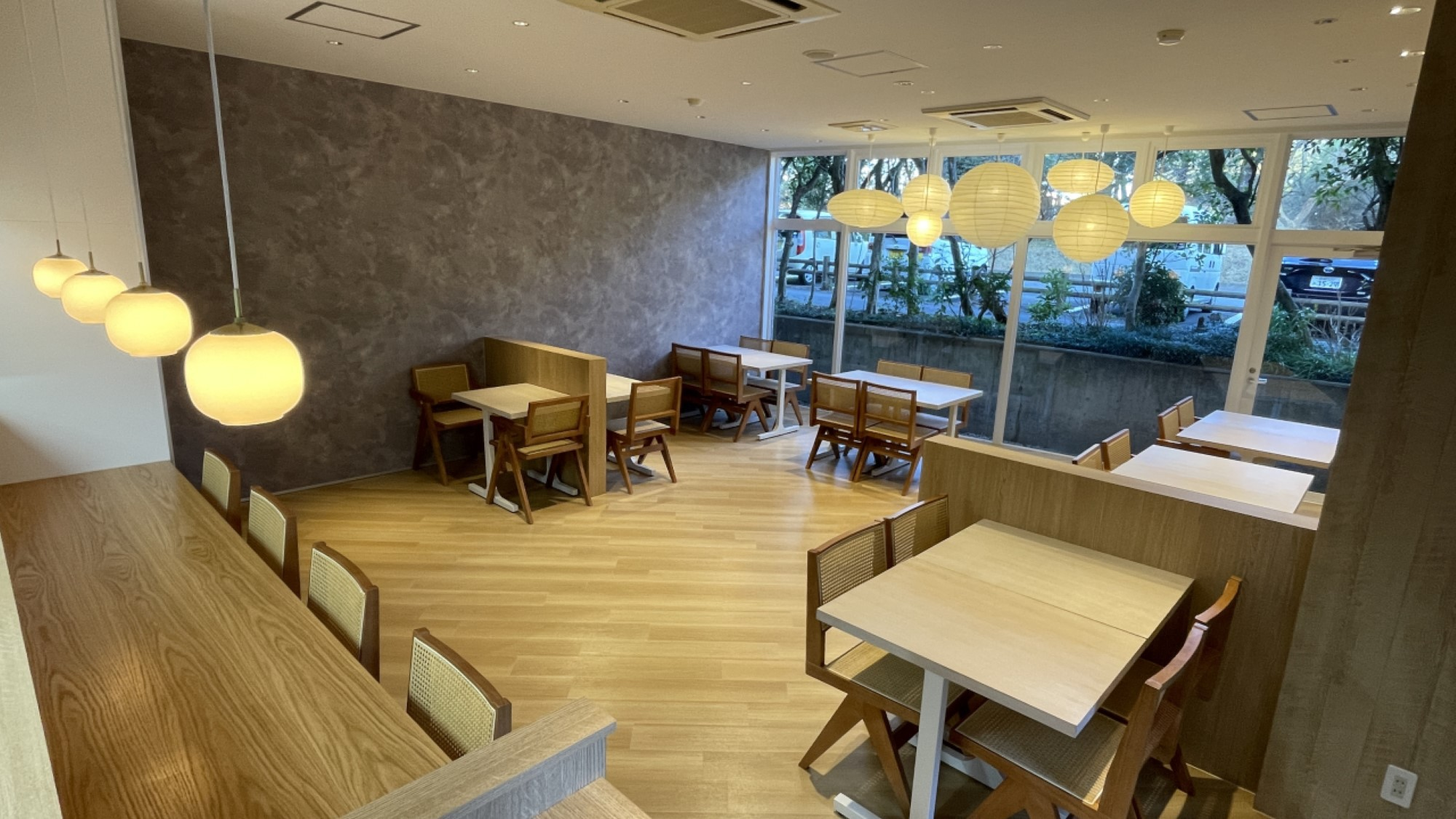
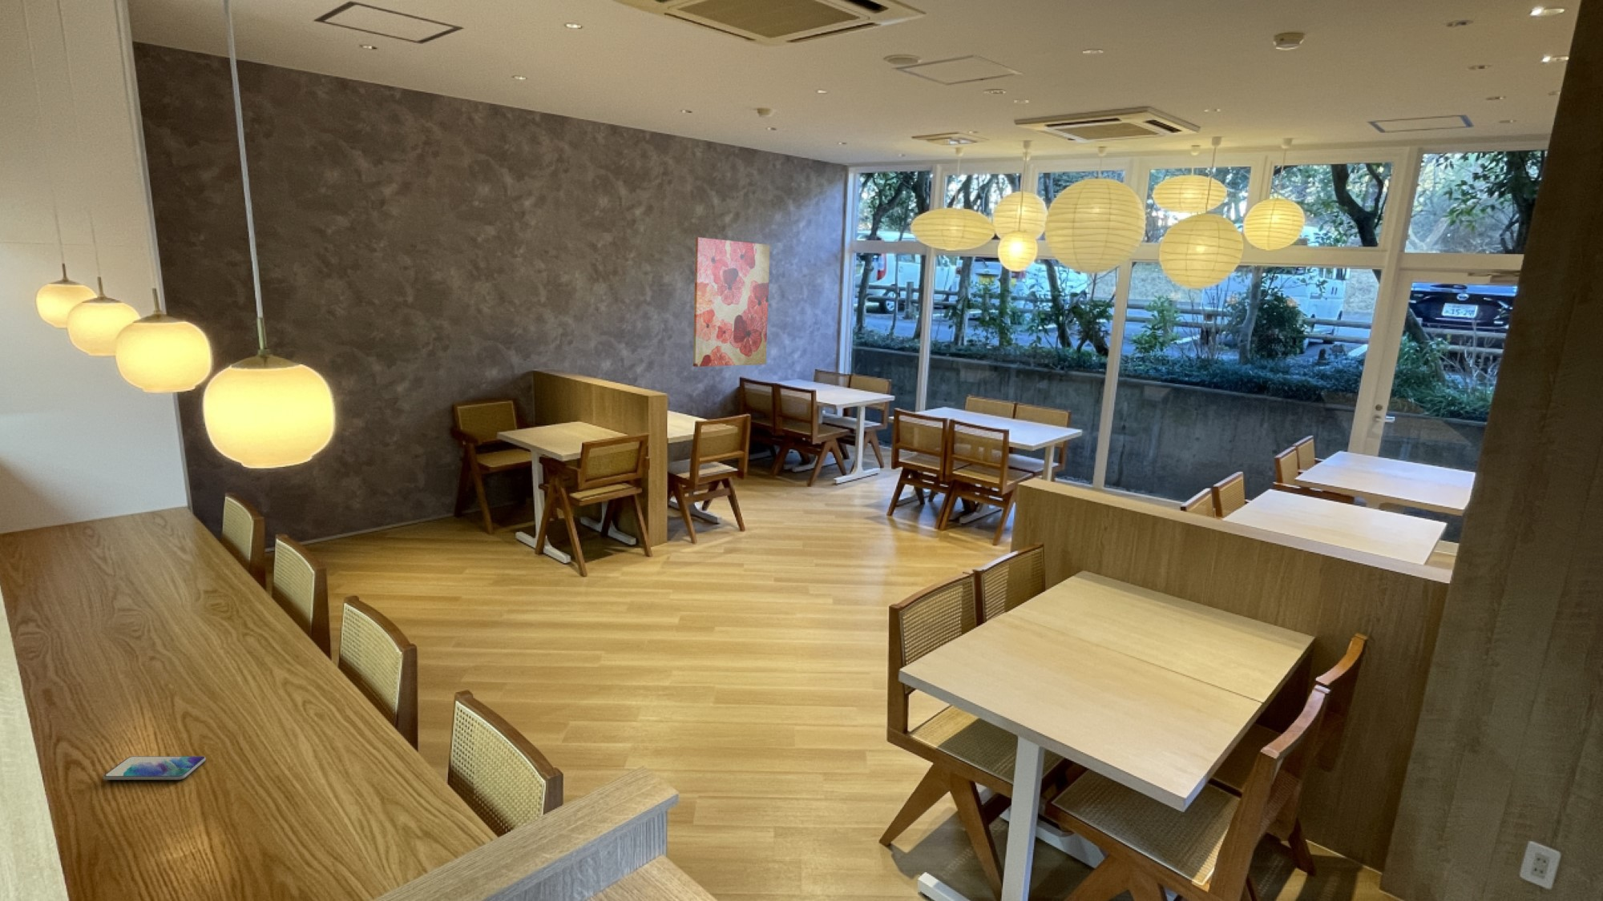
+ wall art (732, 304)
+ smartphone (155, 767)
